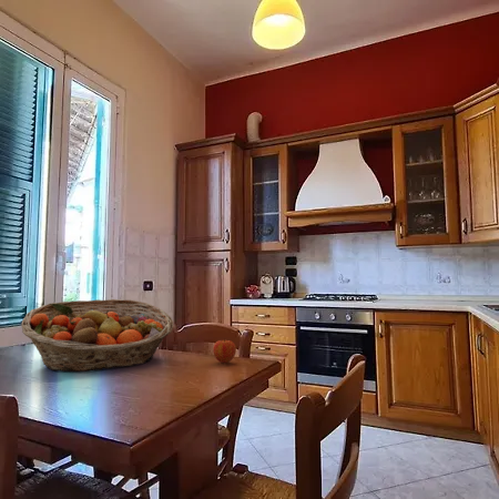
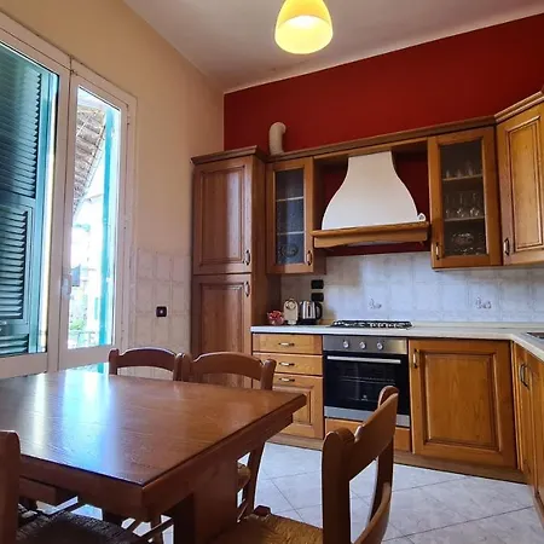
- apple (224, 350)
- fruit basket (102, 330)
